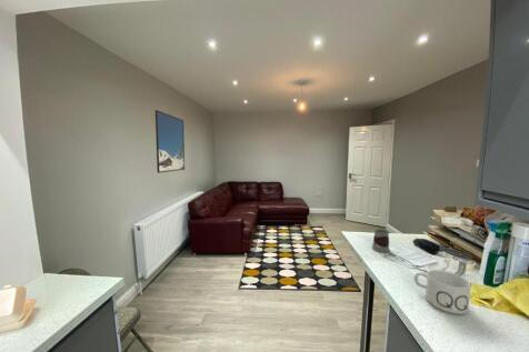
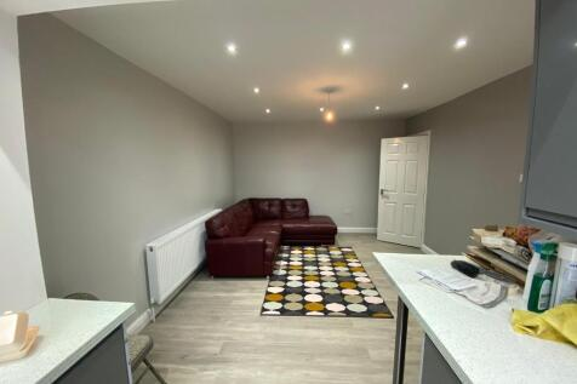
- mug (379, 239)
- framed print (171, 143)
- mug (439, 288)
